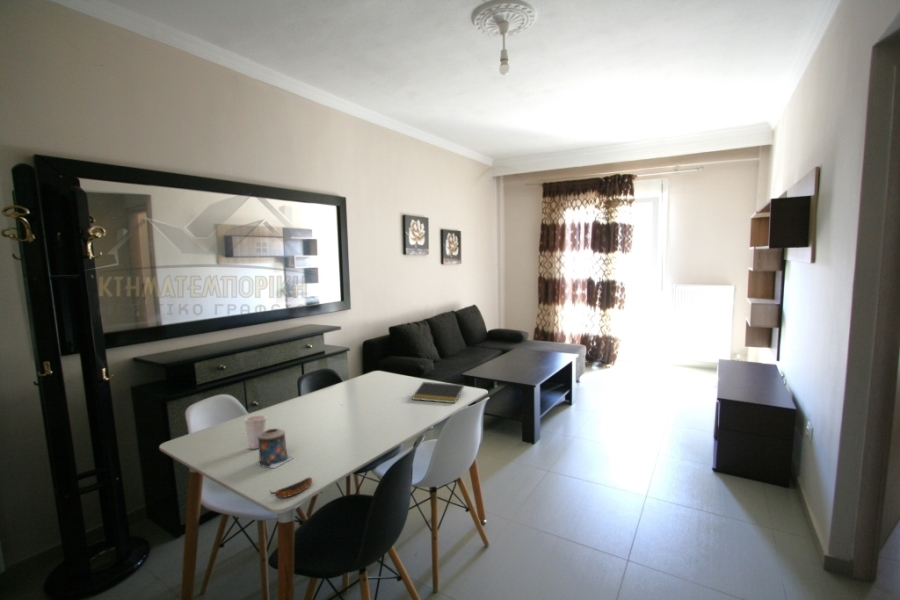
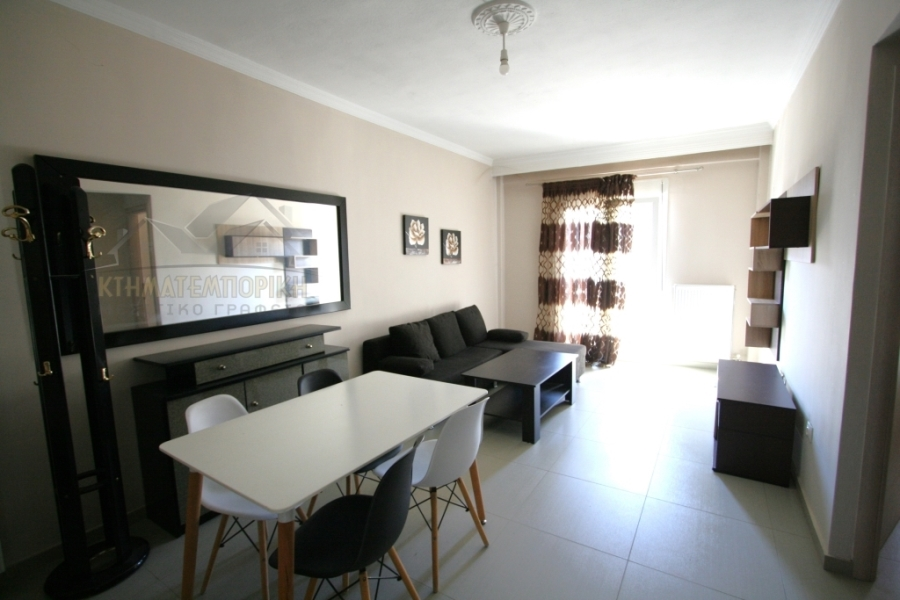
- banana (290, 486)
- candle (276, 445)
- notepad (438, 391)
- cup (256, 431)
